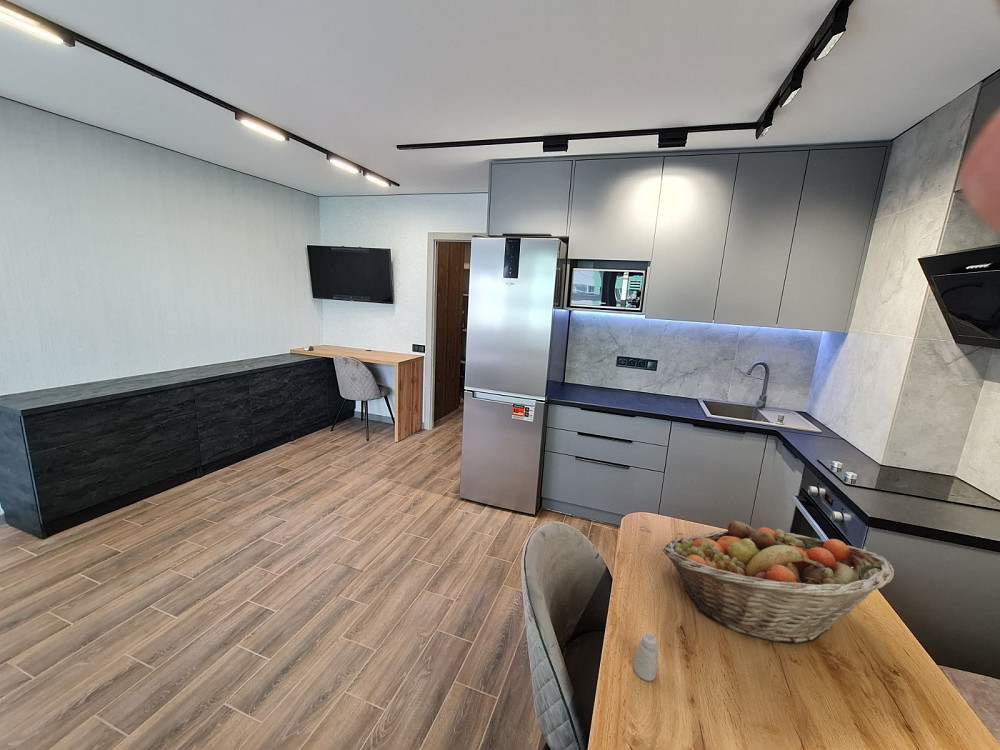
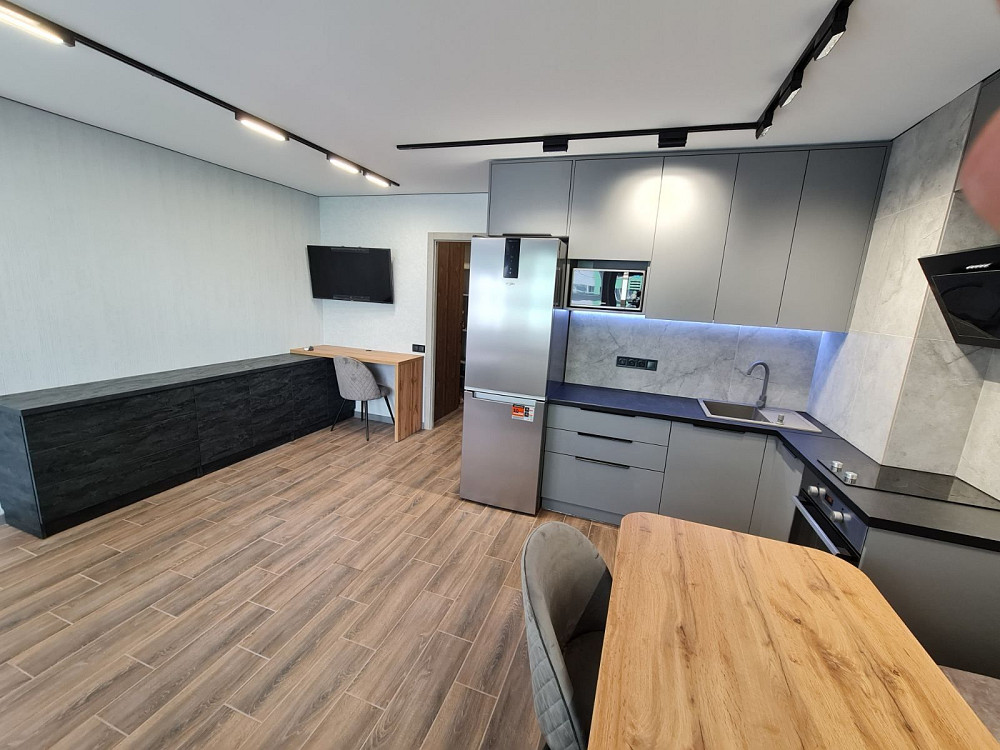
- saltshaker (647, 654)
- fruit basket (766, 569)
